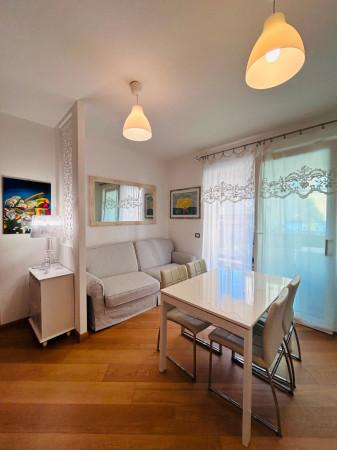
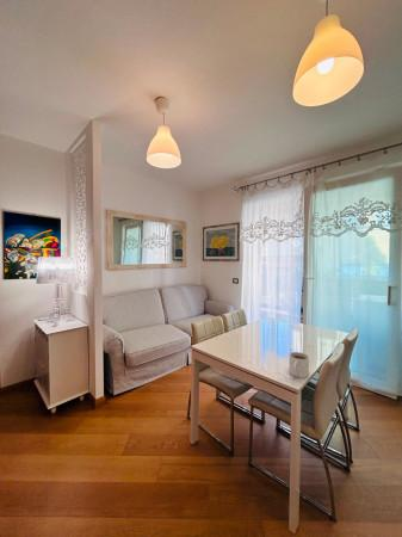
+ mug (297, 365)
